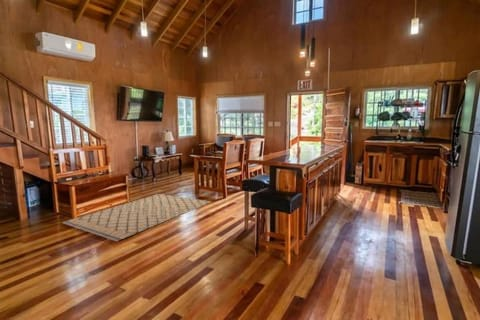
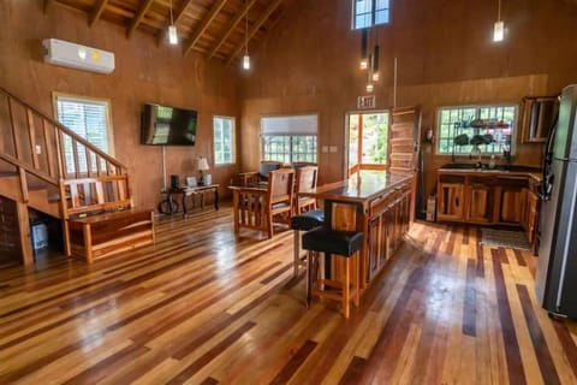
- rug (149, 209)
